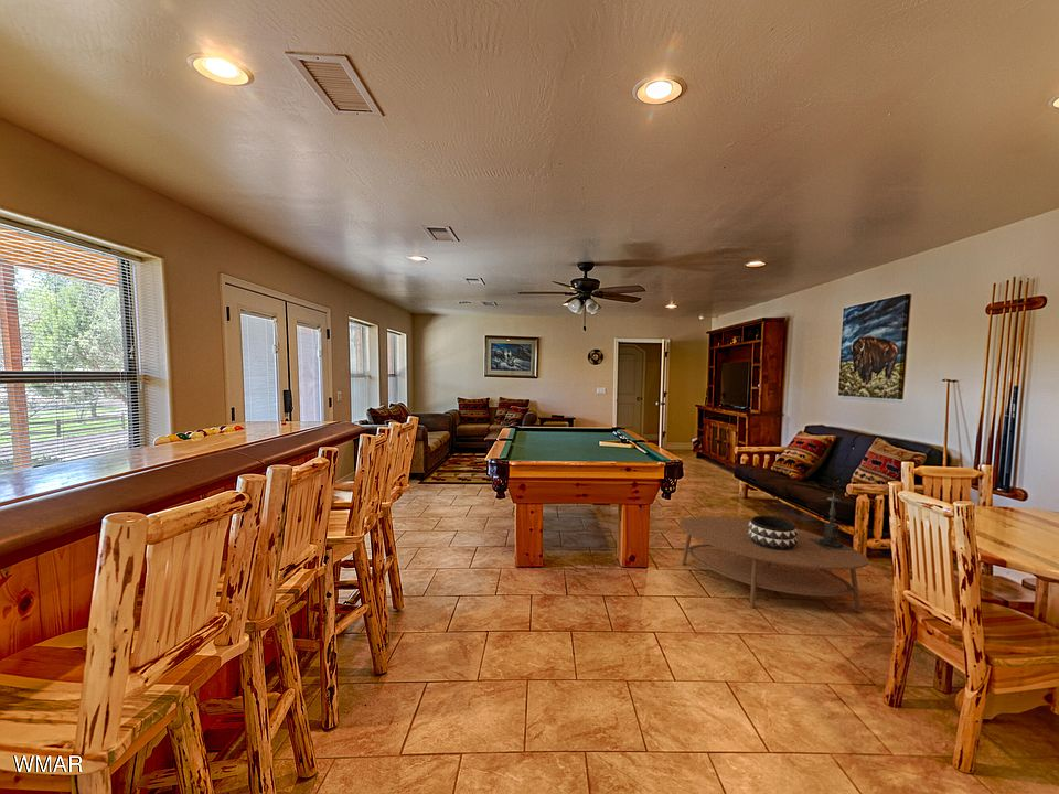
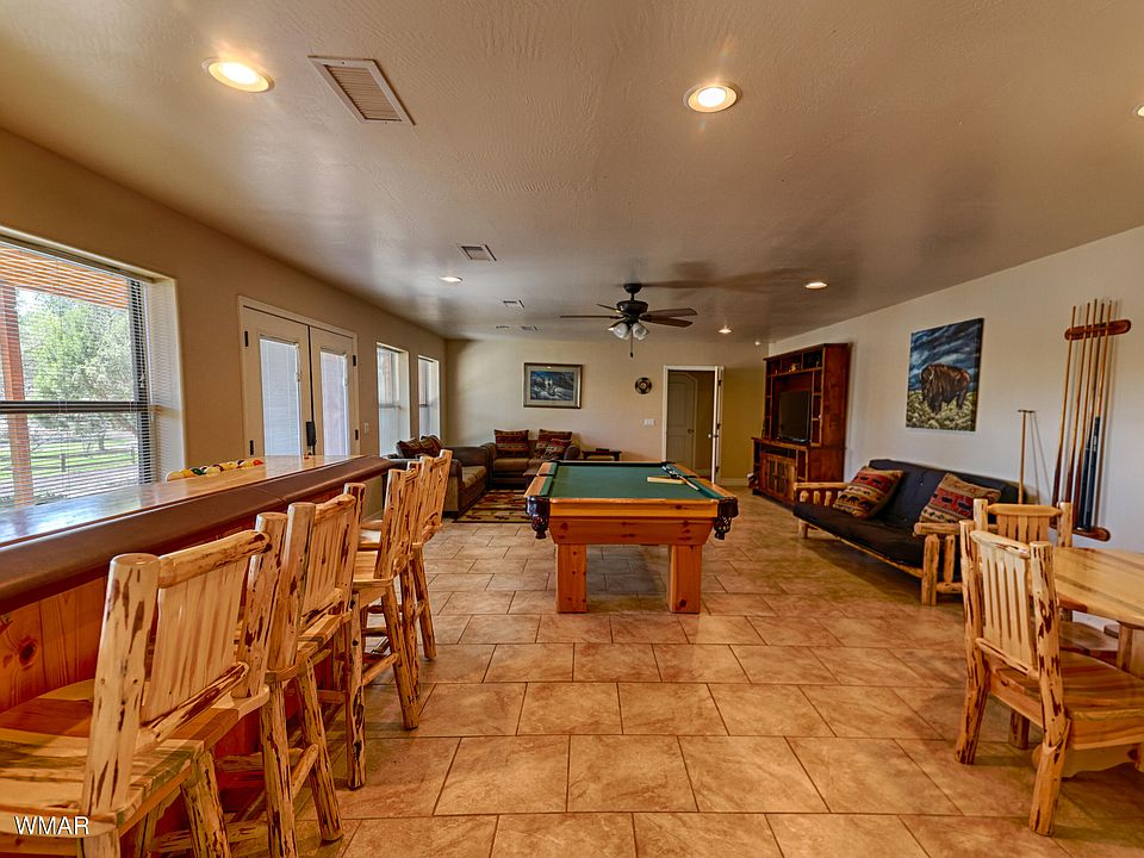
- candle holder (831, 517)
- coffee table (762, 561)
- decorative bowl (772, 532)
